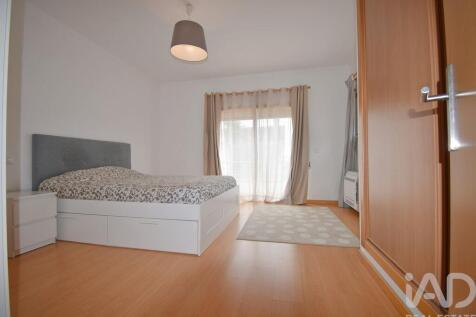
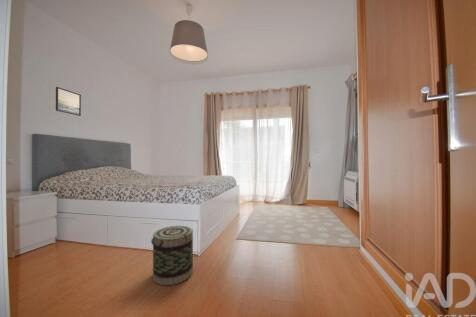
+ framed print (69, 102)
+ basket (174, 251)
